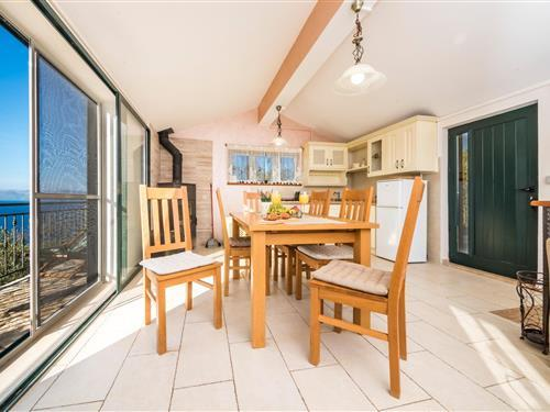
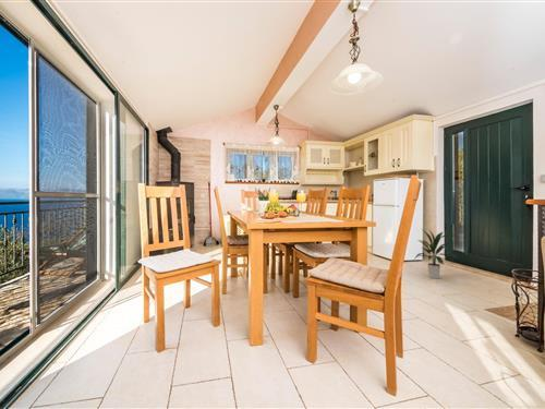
+ indoor plant (434, 253)
